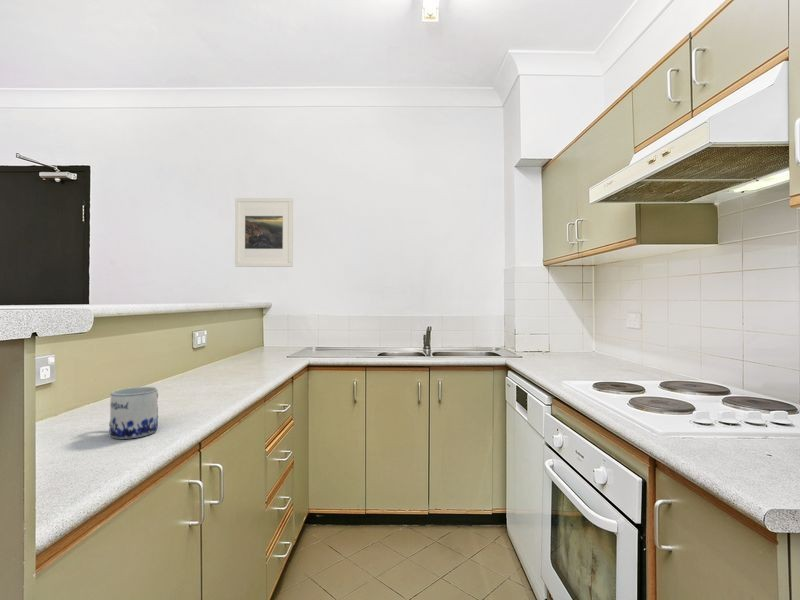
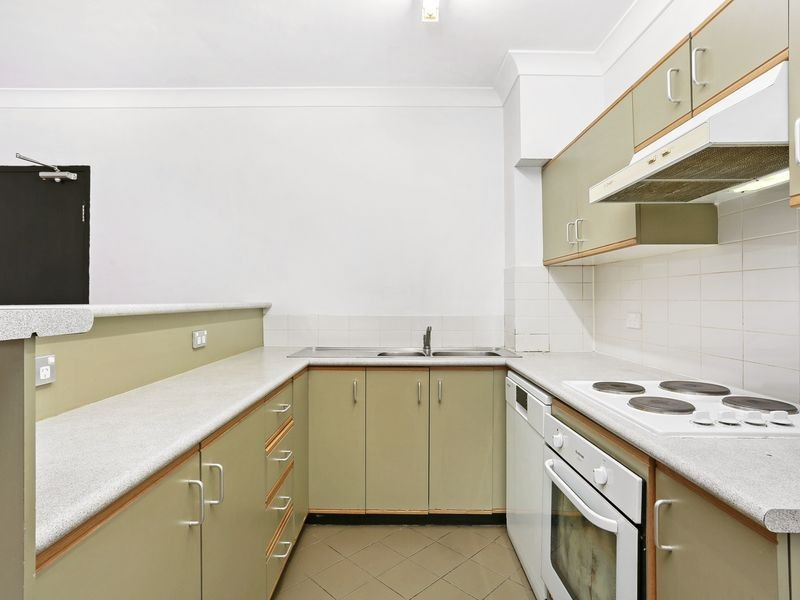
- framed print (264, 232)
- mug (130, 410)
